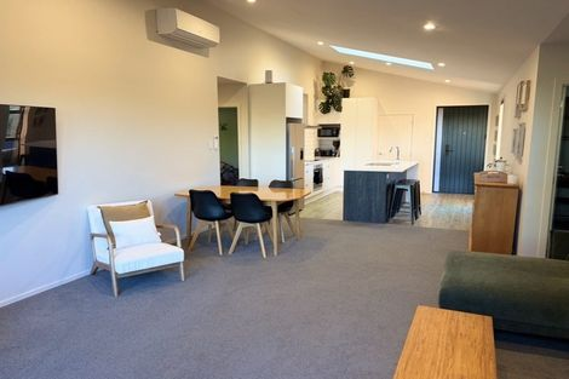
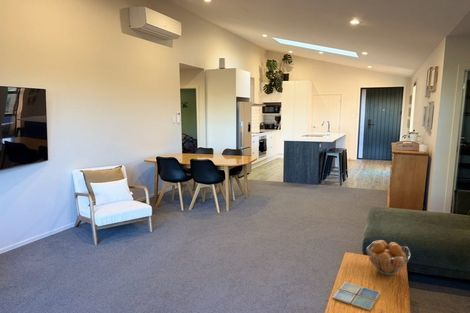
+ drink coaster (356, 296)
+ fruit basket (387, 256)
